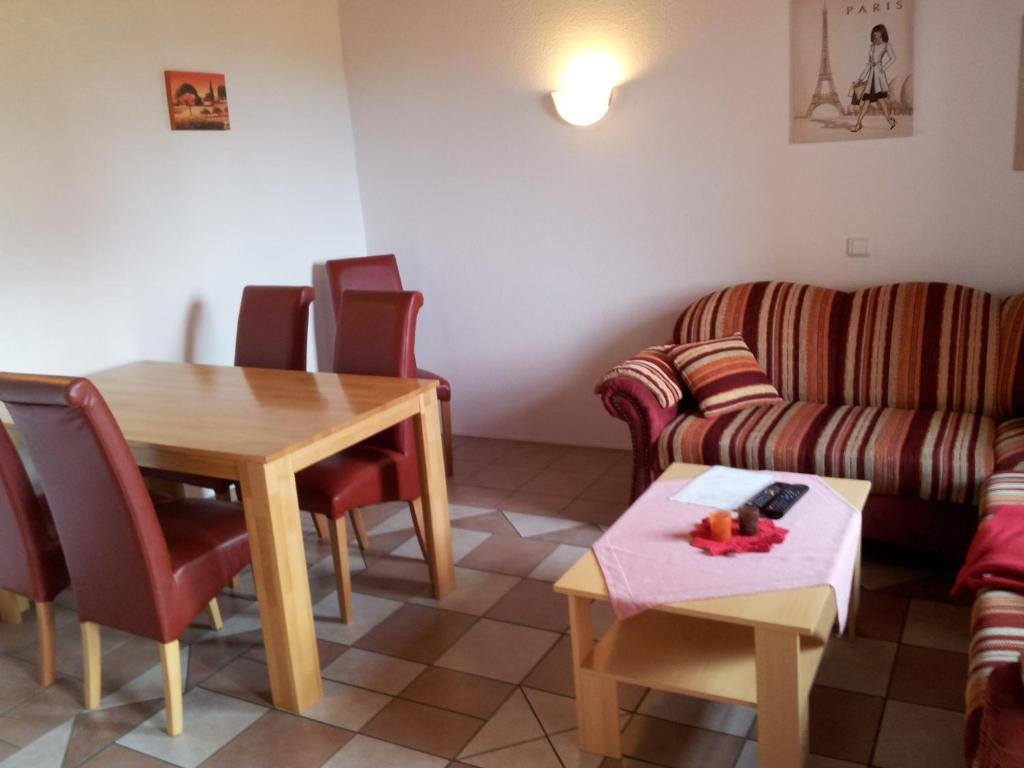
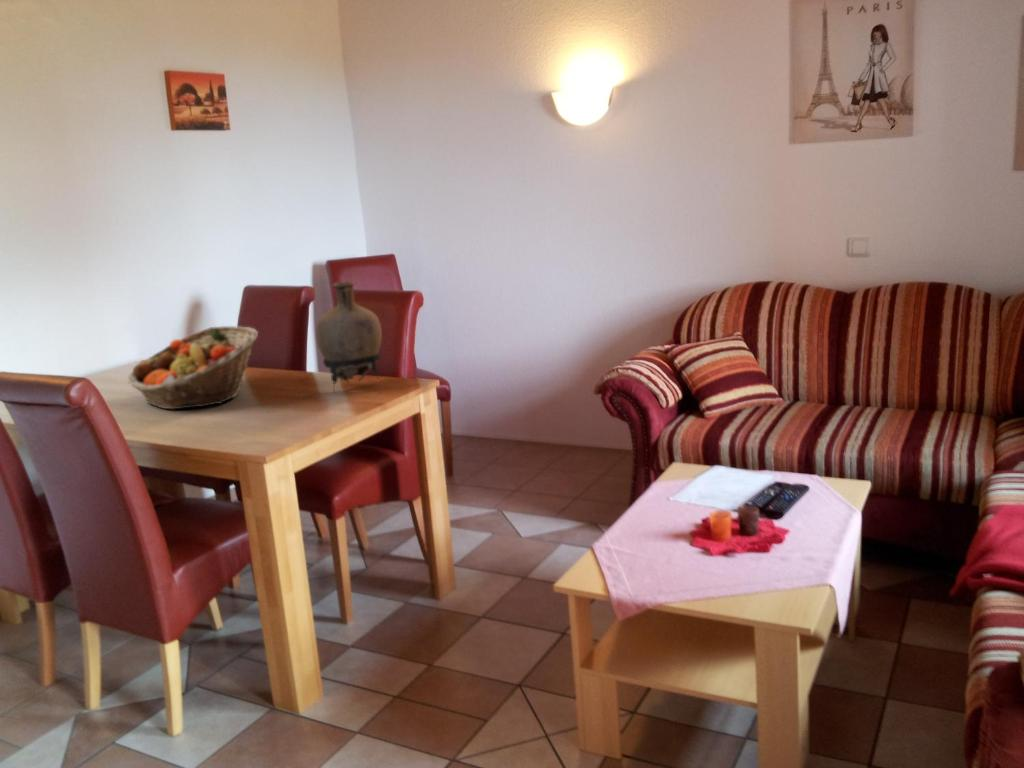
+ vase (349, 335)
+ fruit basket (195, 366)
